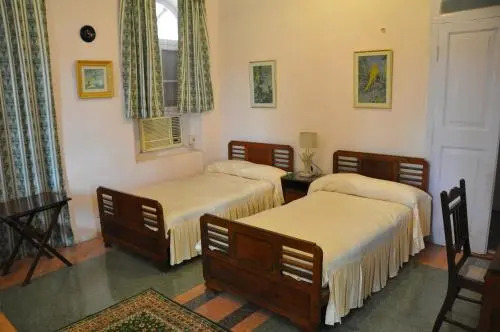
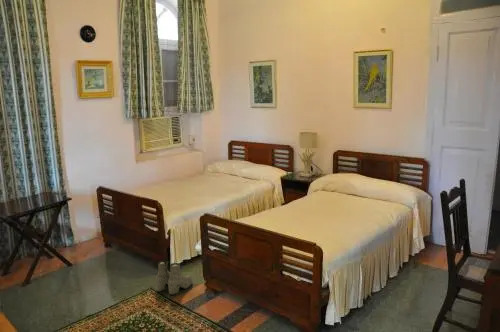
+ boots (173, 273)
